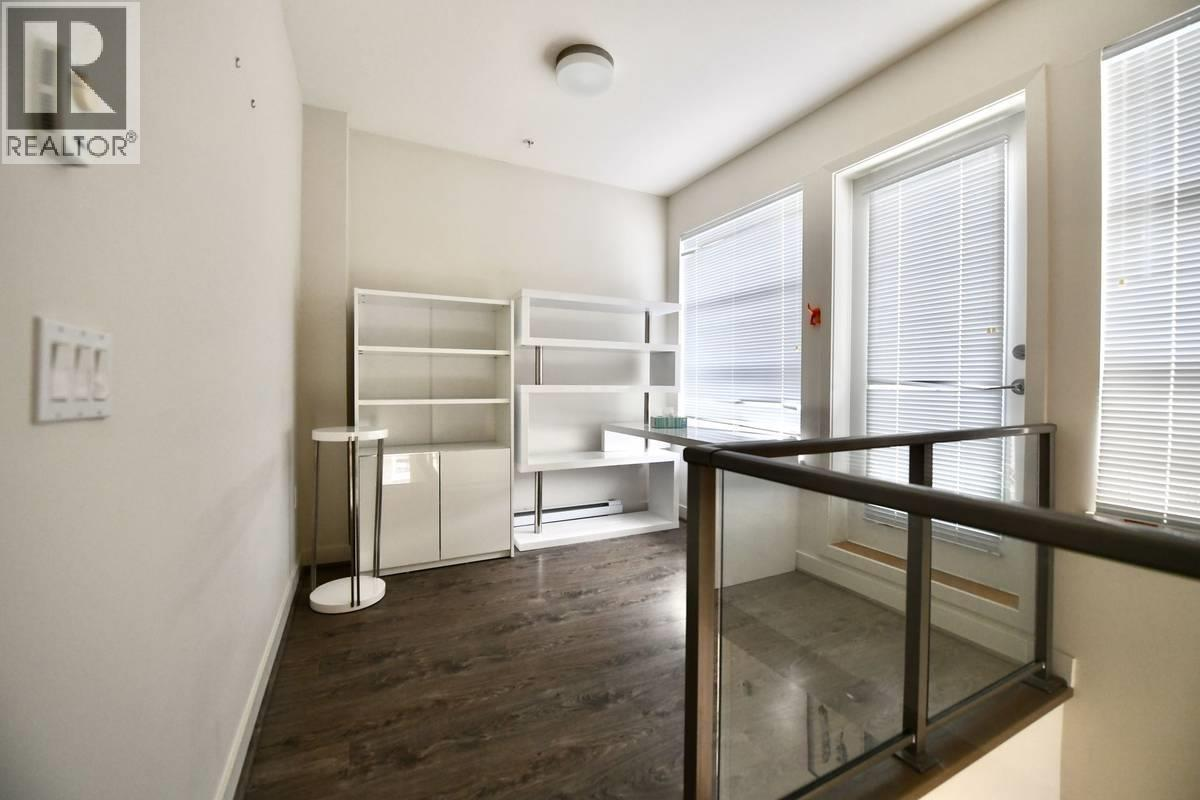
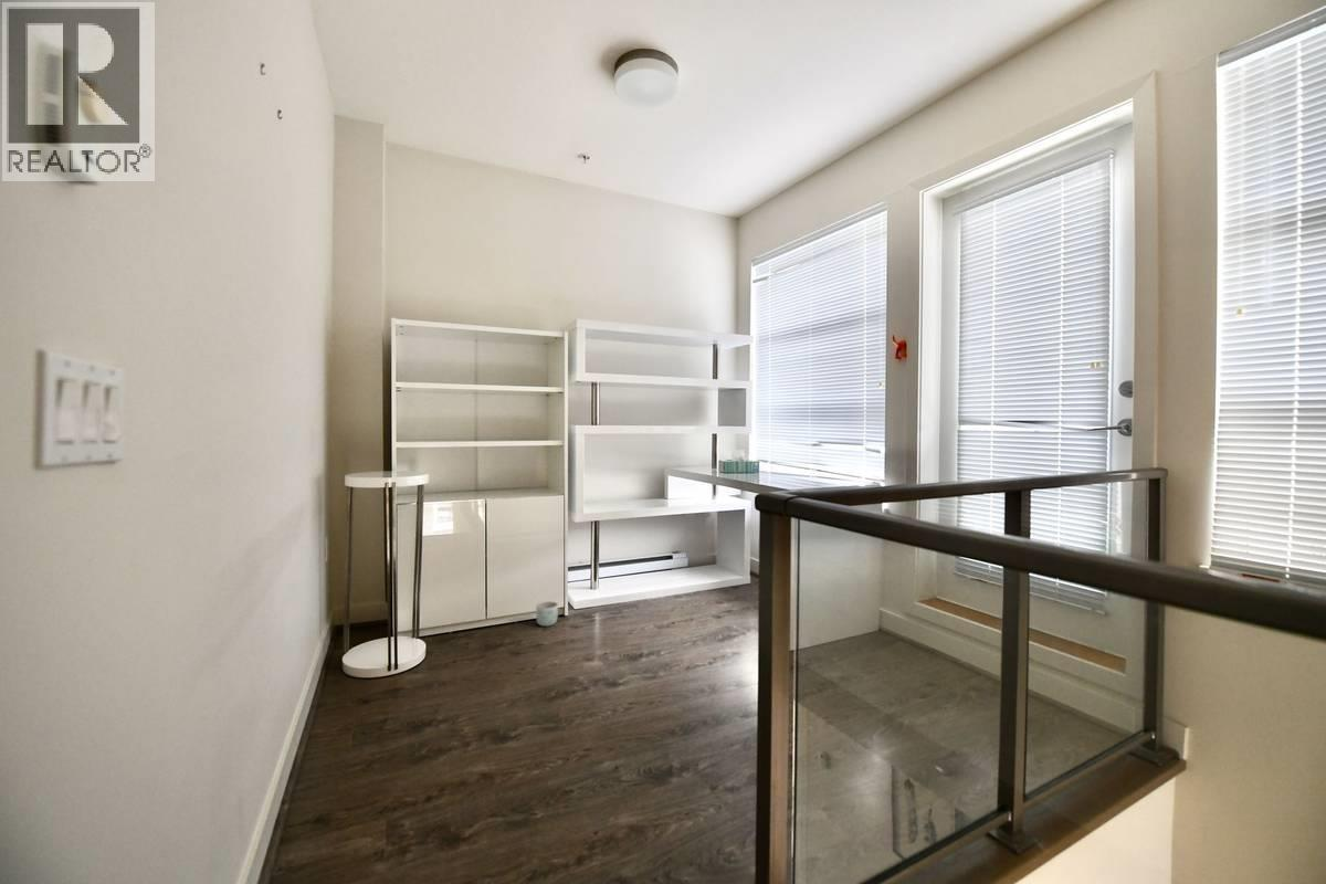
+ planter (547, 613)
